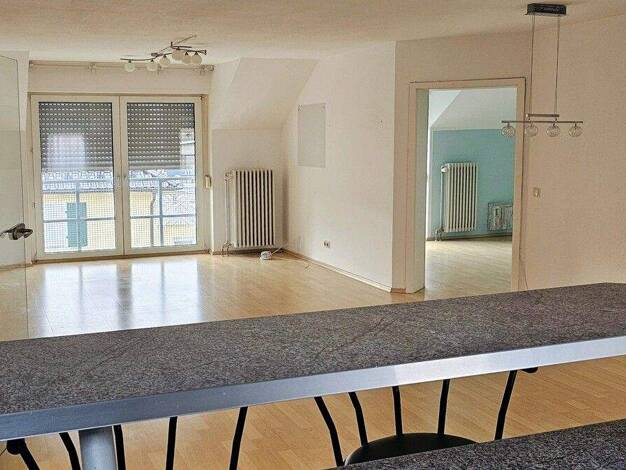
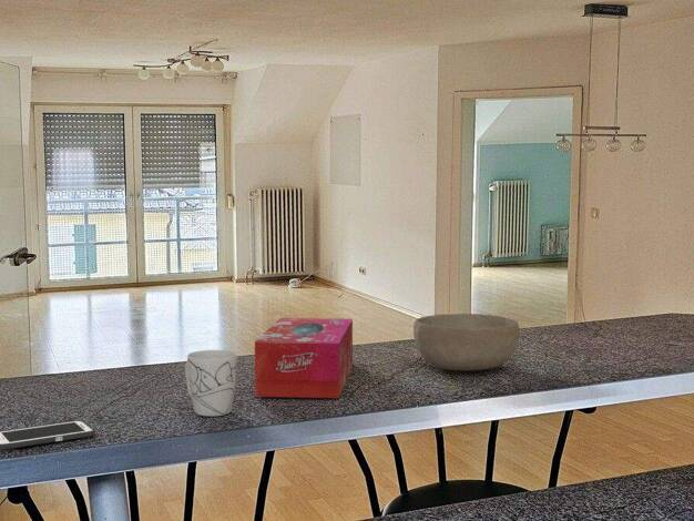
+ tissue box (307, 354)
+ mug (207, 381)
+ cell phone (42, 435)
+ bowl (465, 344)
